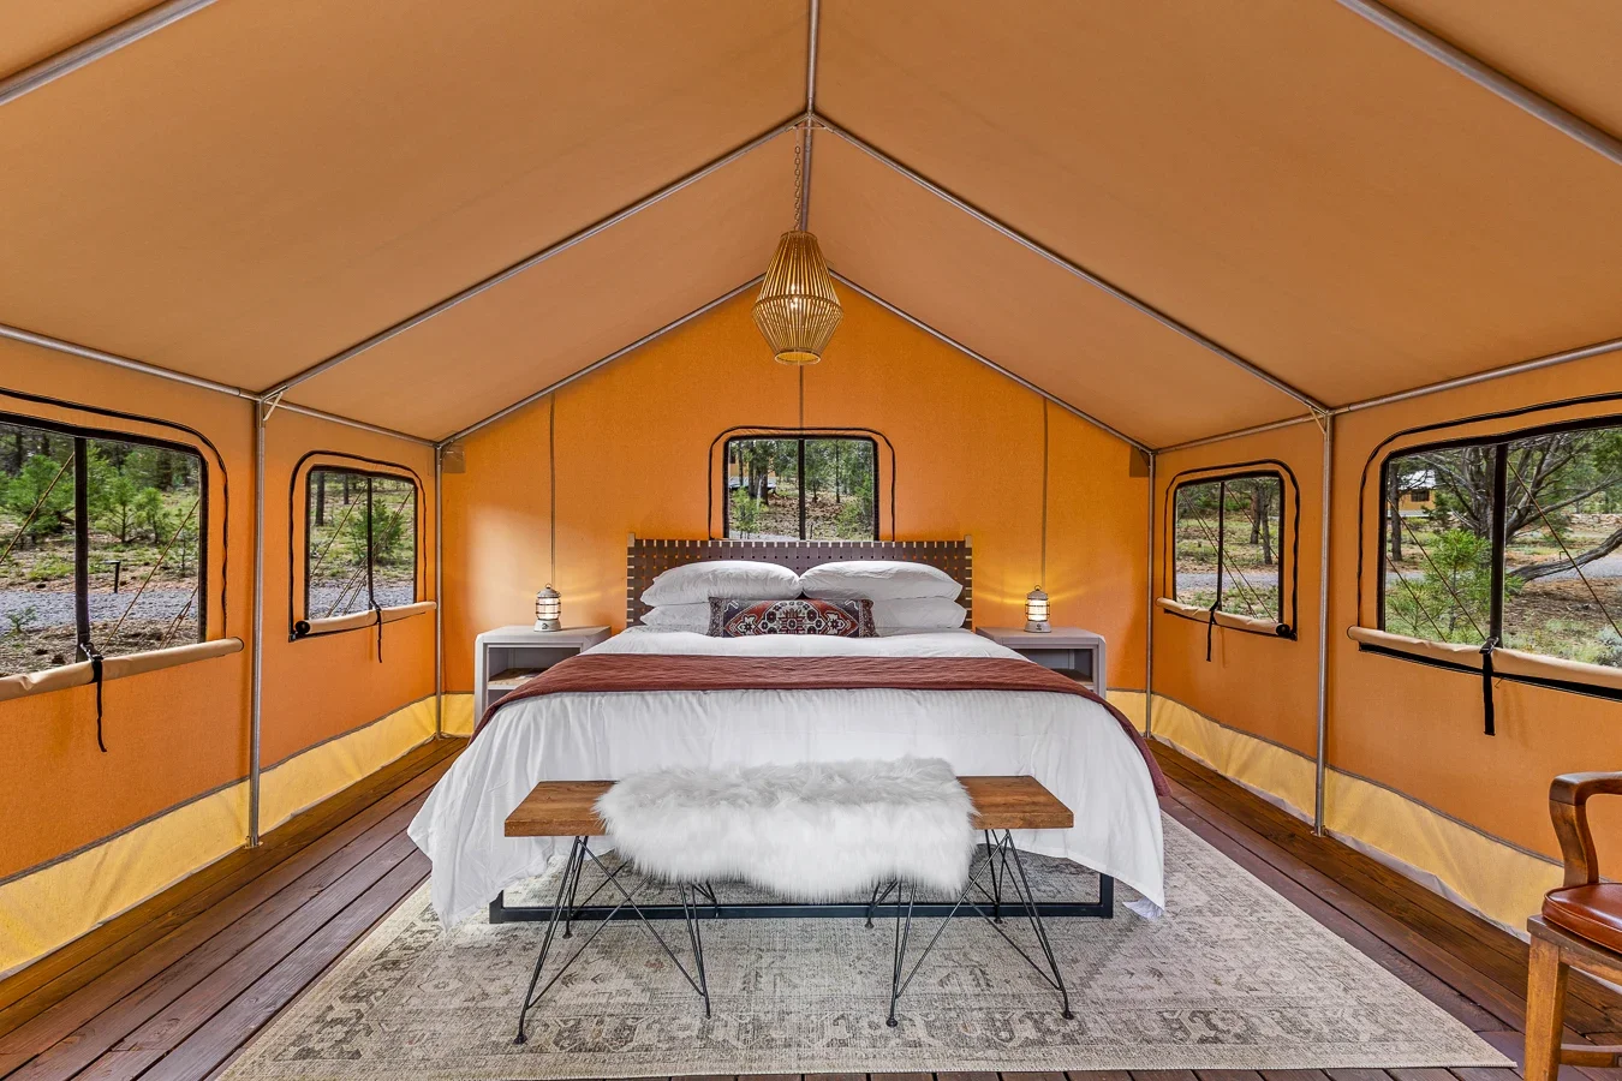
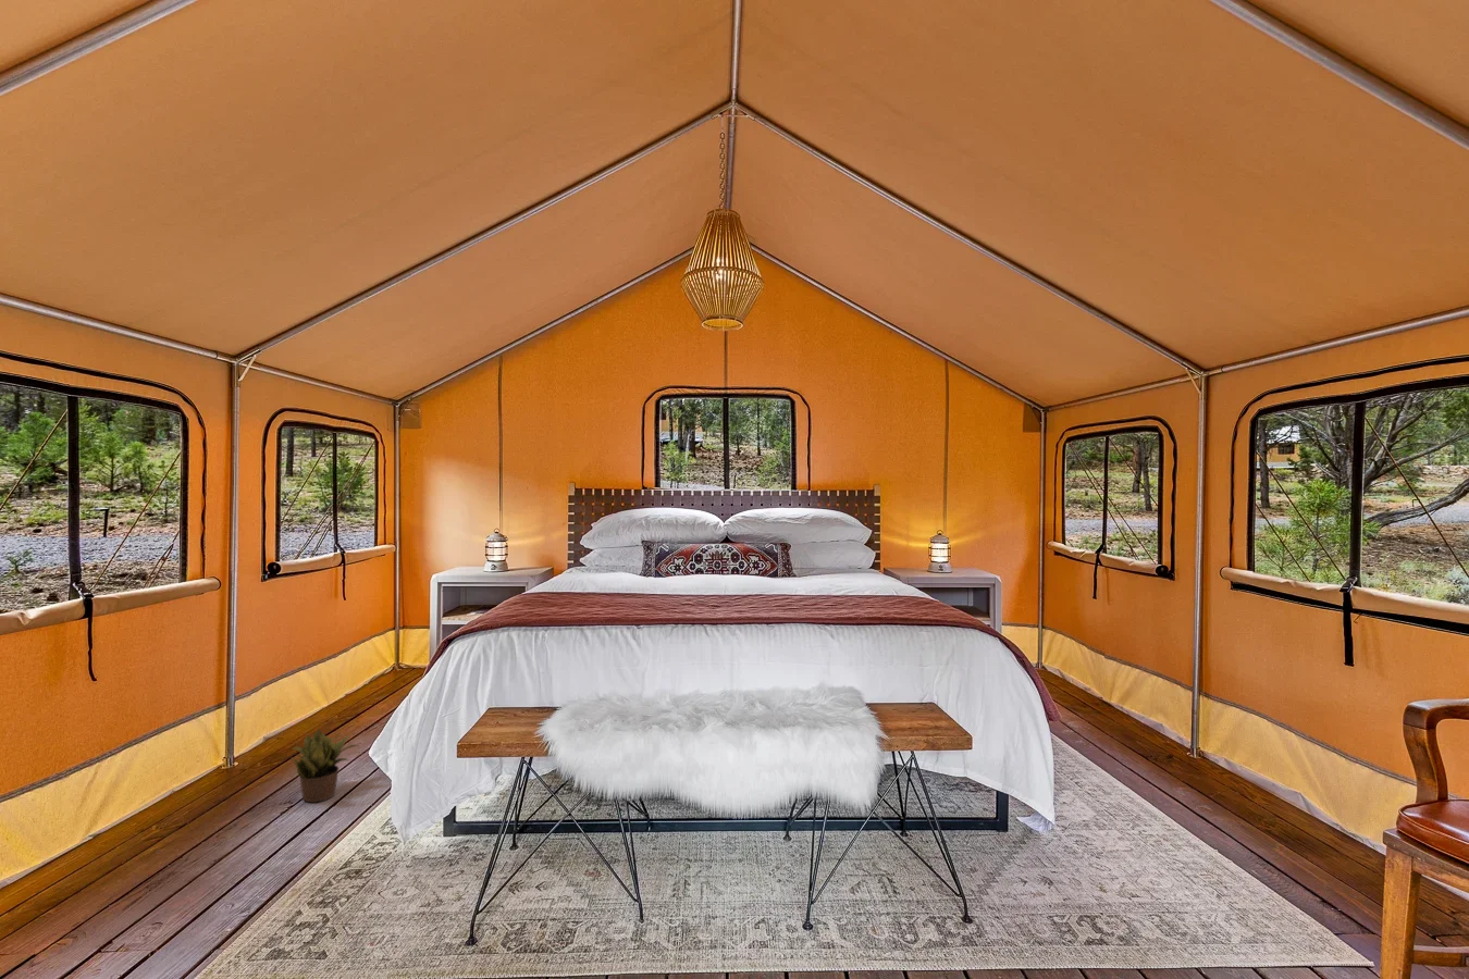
+ potted plant (327, 759)
